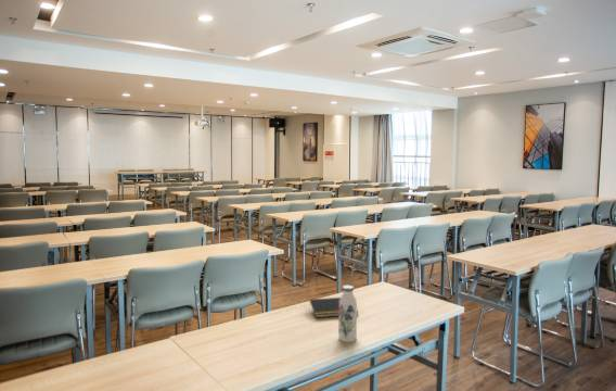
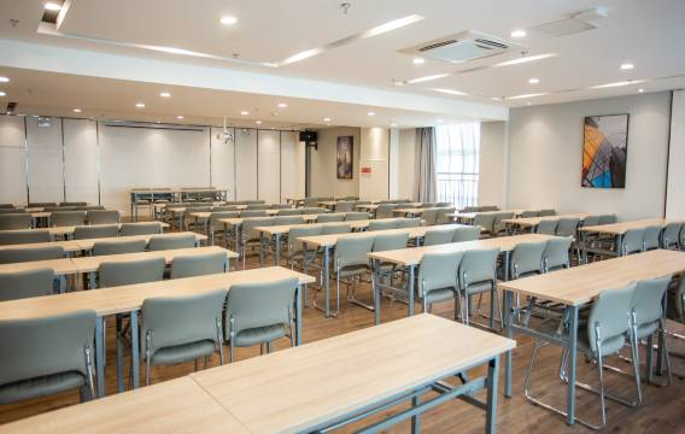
- water bottle (347, 312)
- notepad (333, 306)
